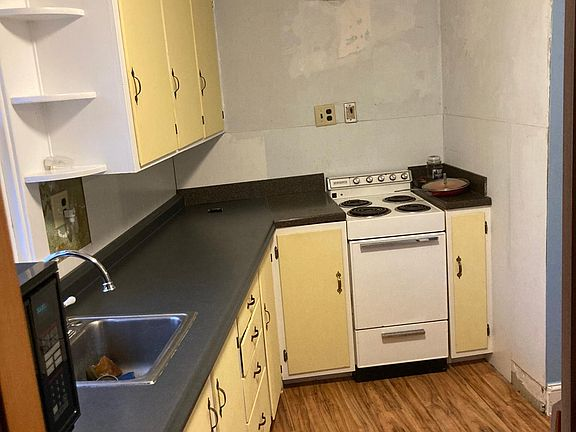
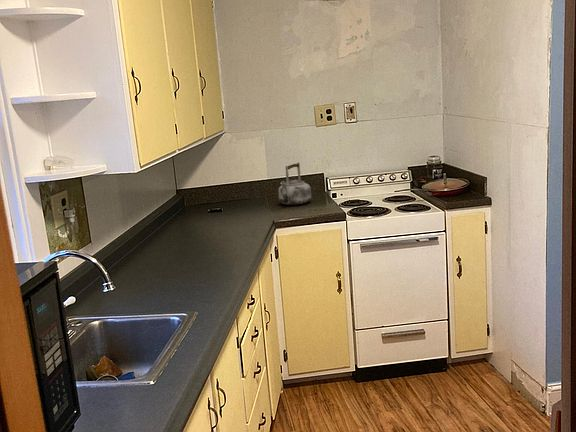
+ kettle (291, 184)
